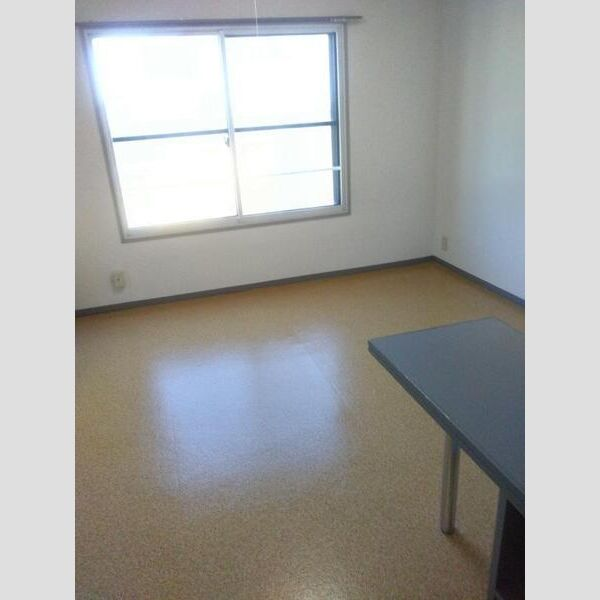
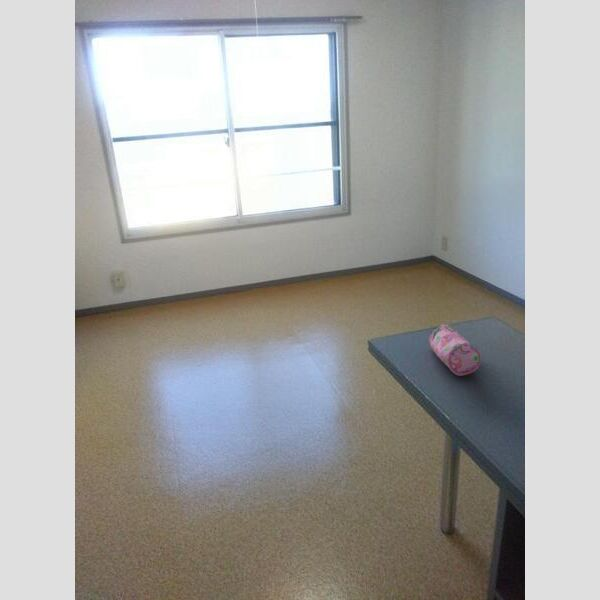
+ pencil case (452, 348)
